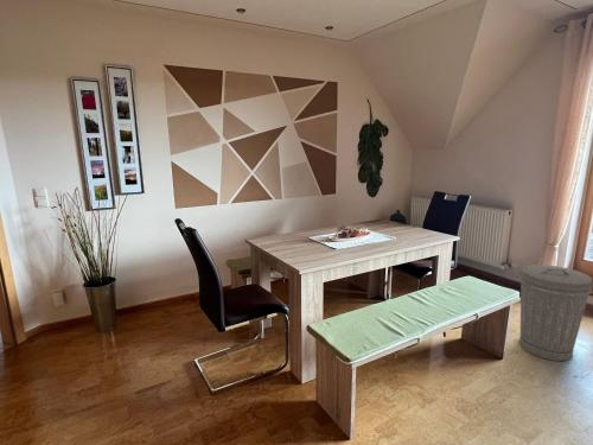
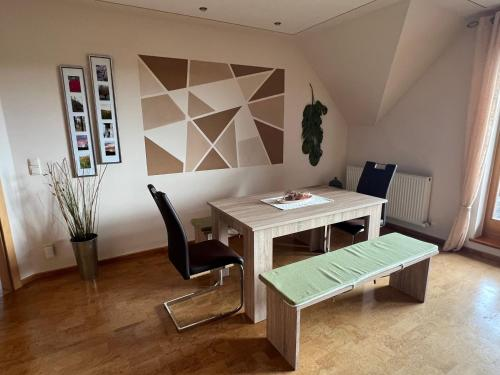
- trash can (550, 309)
